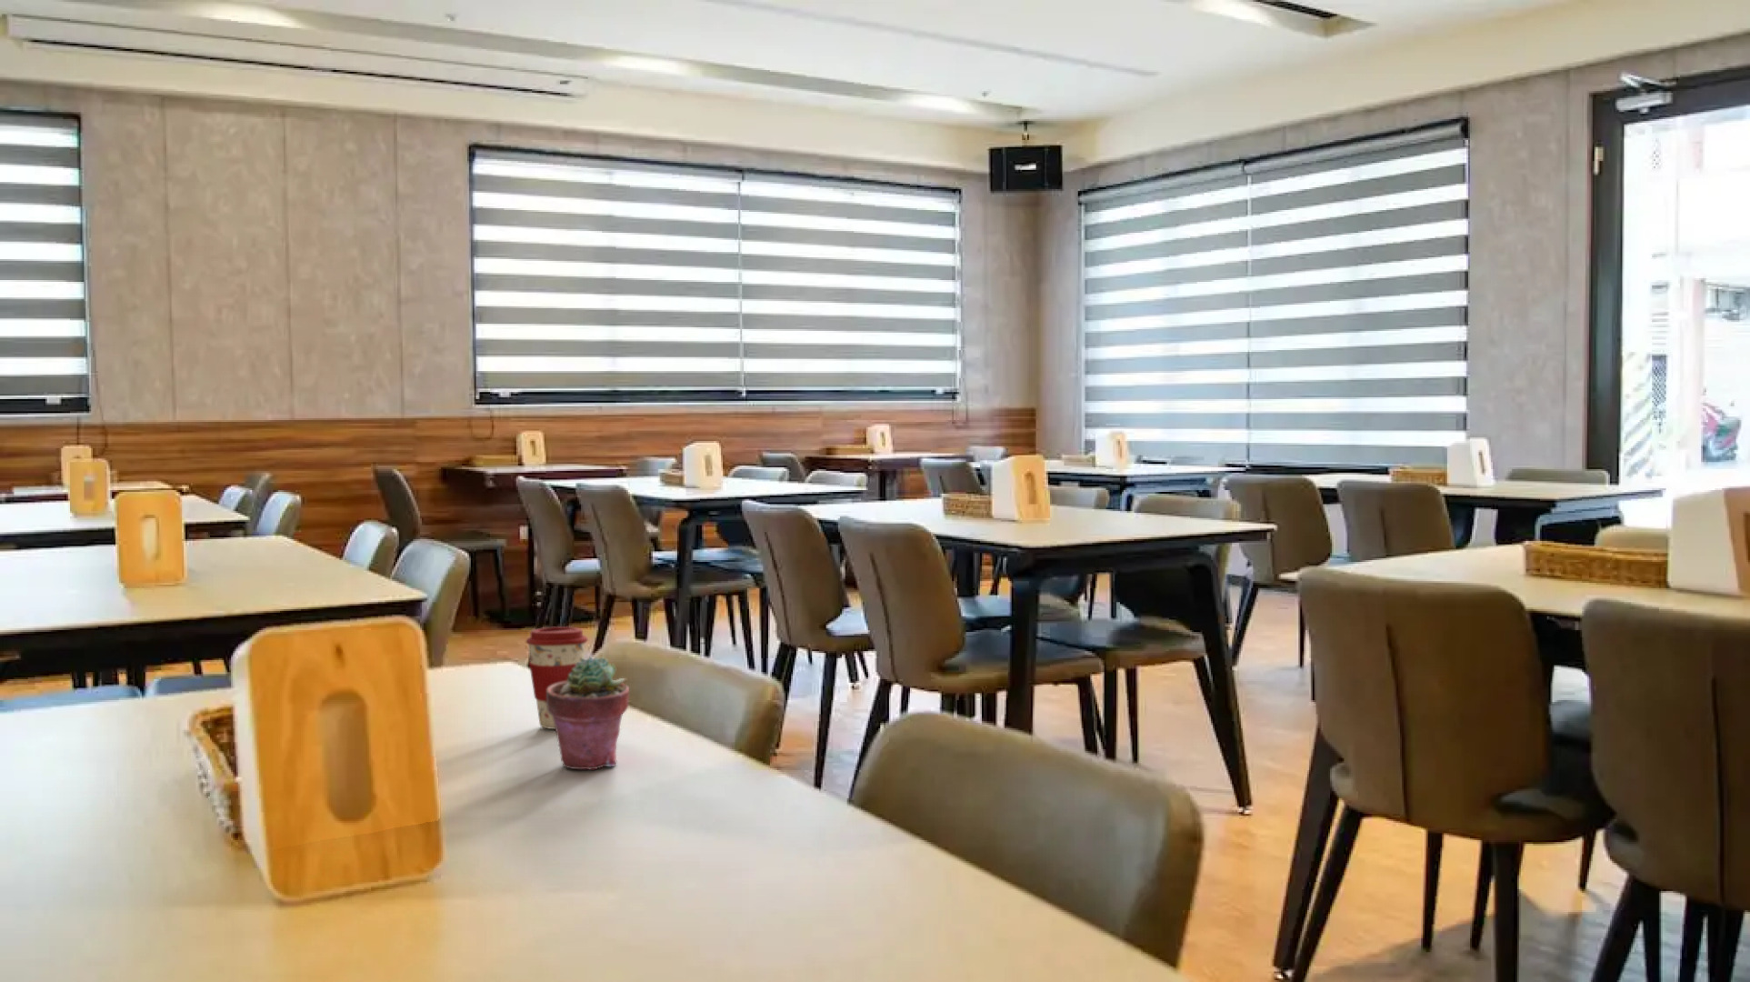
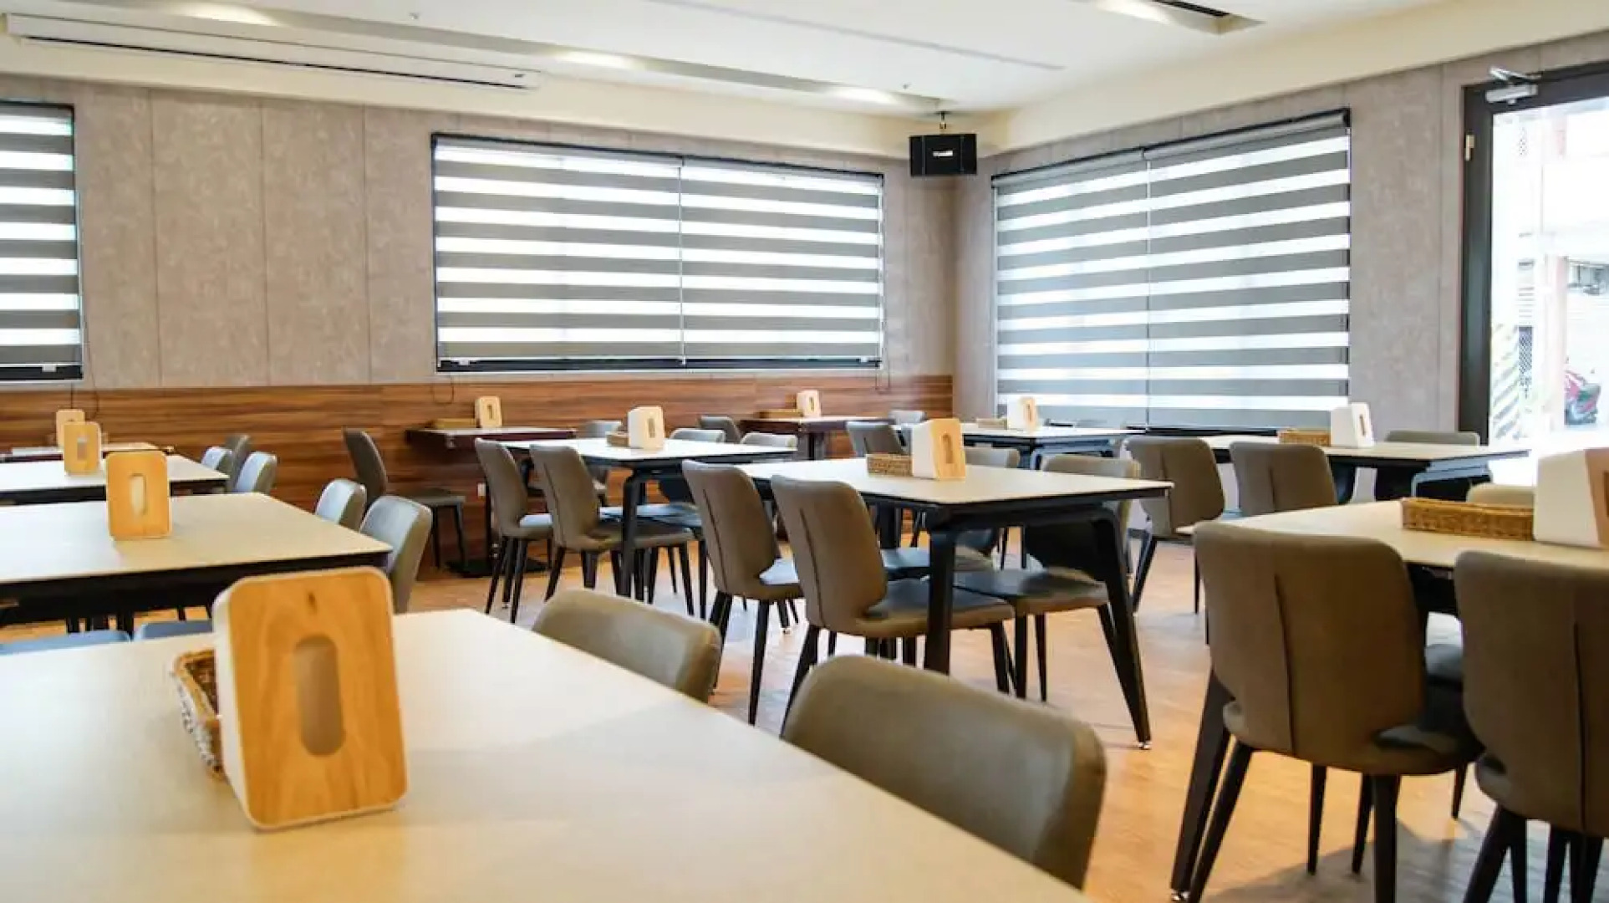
- potted succulent (588, 709)
- coffee cup (558, 677)
